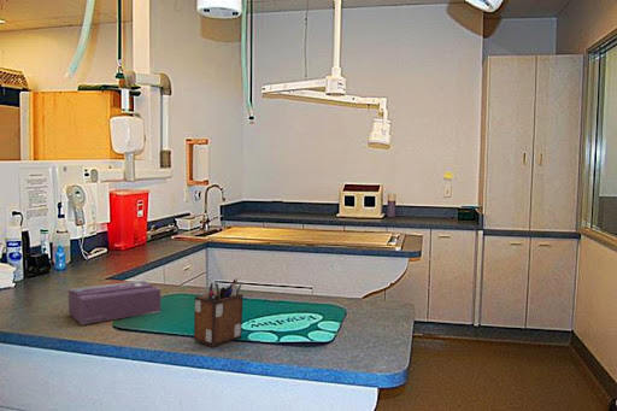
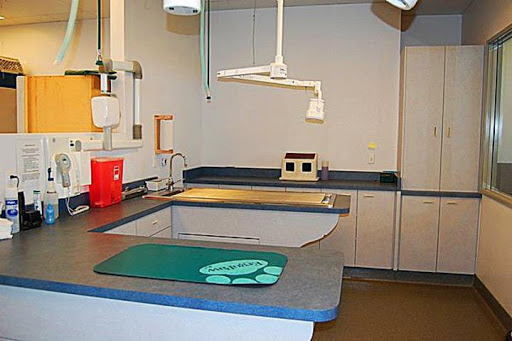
- tissue box (114, 300)
- desk organizer (218, 309)
